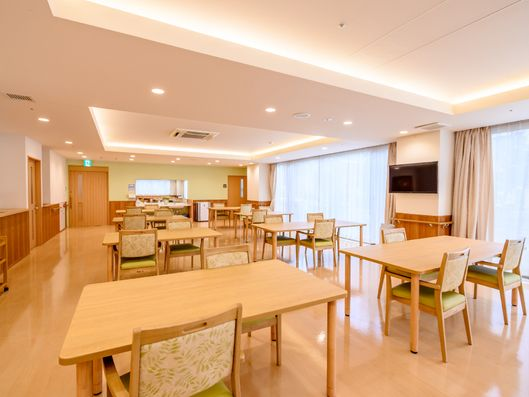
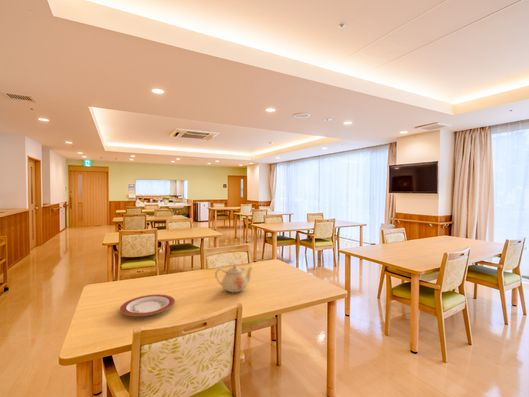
+ teapot (234, 276)
+ plate (148, 306)
